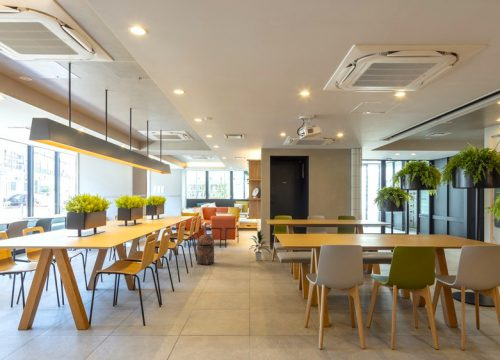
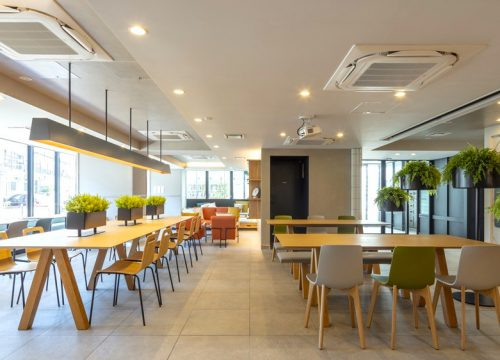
- indoor plant (259, 244)
- trash can (205, 248)
